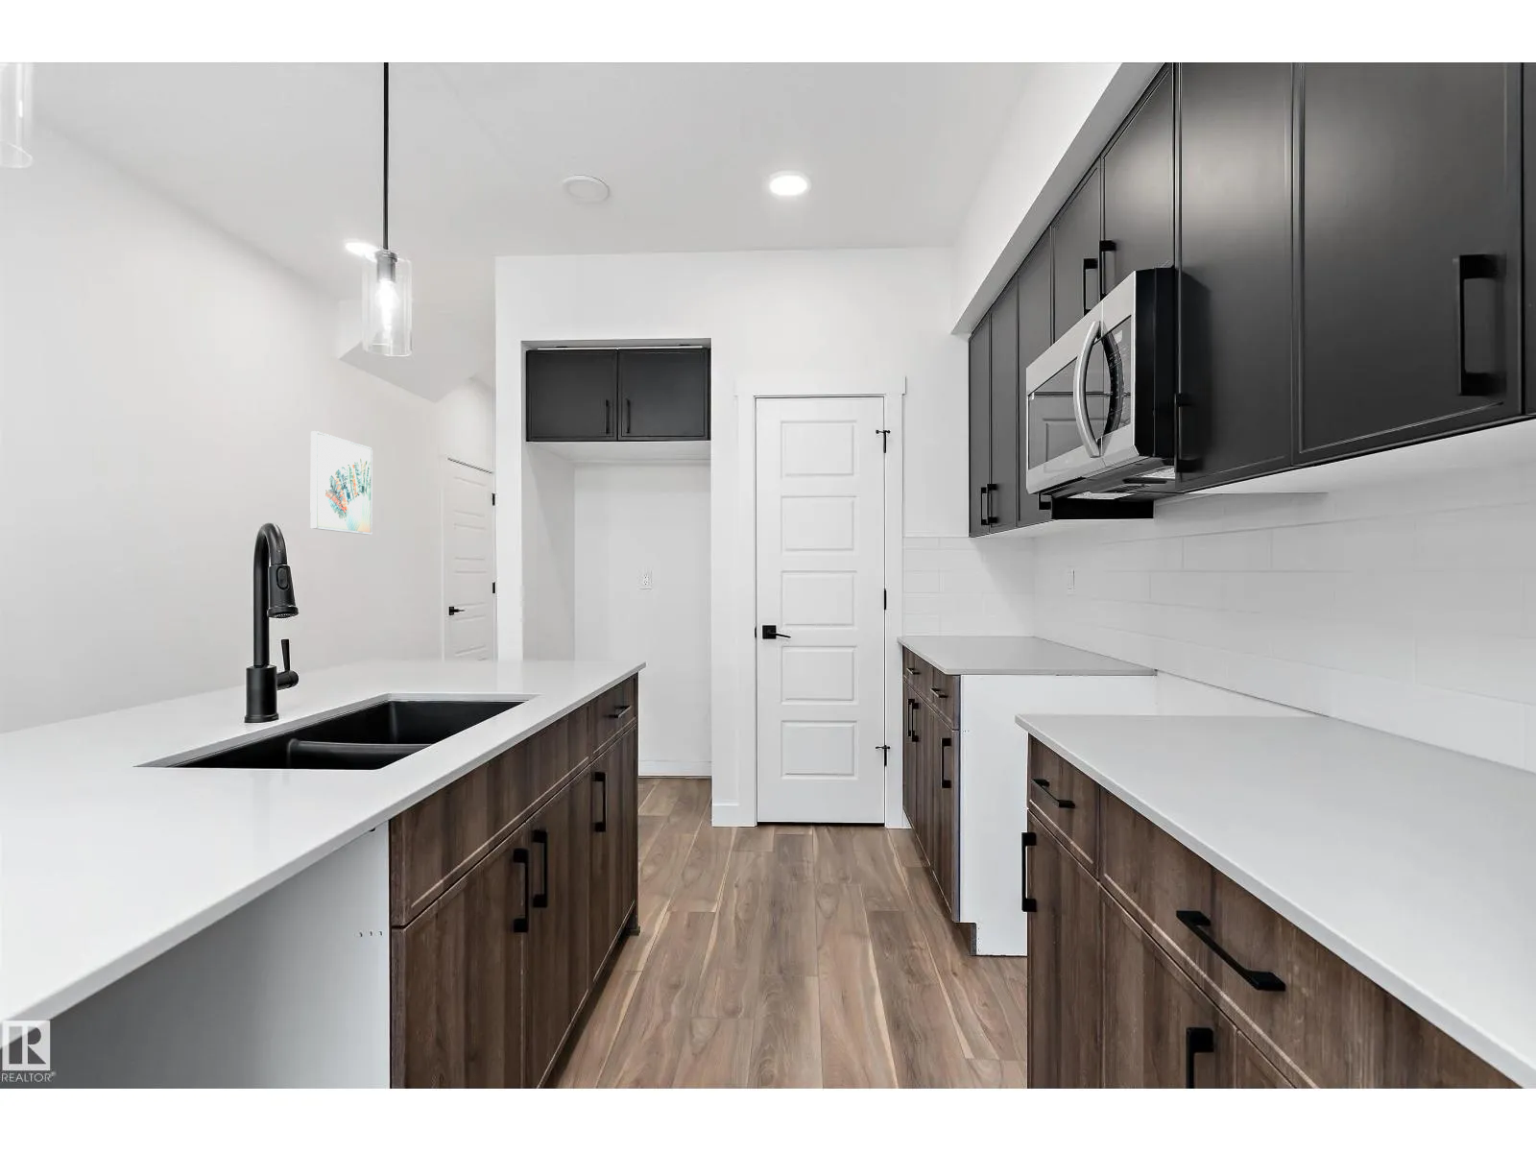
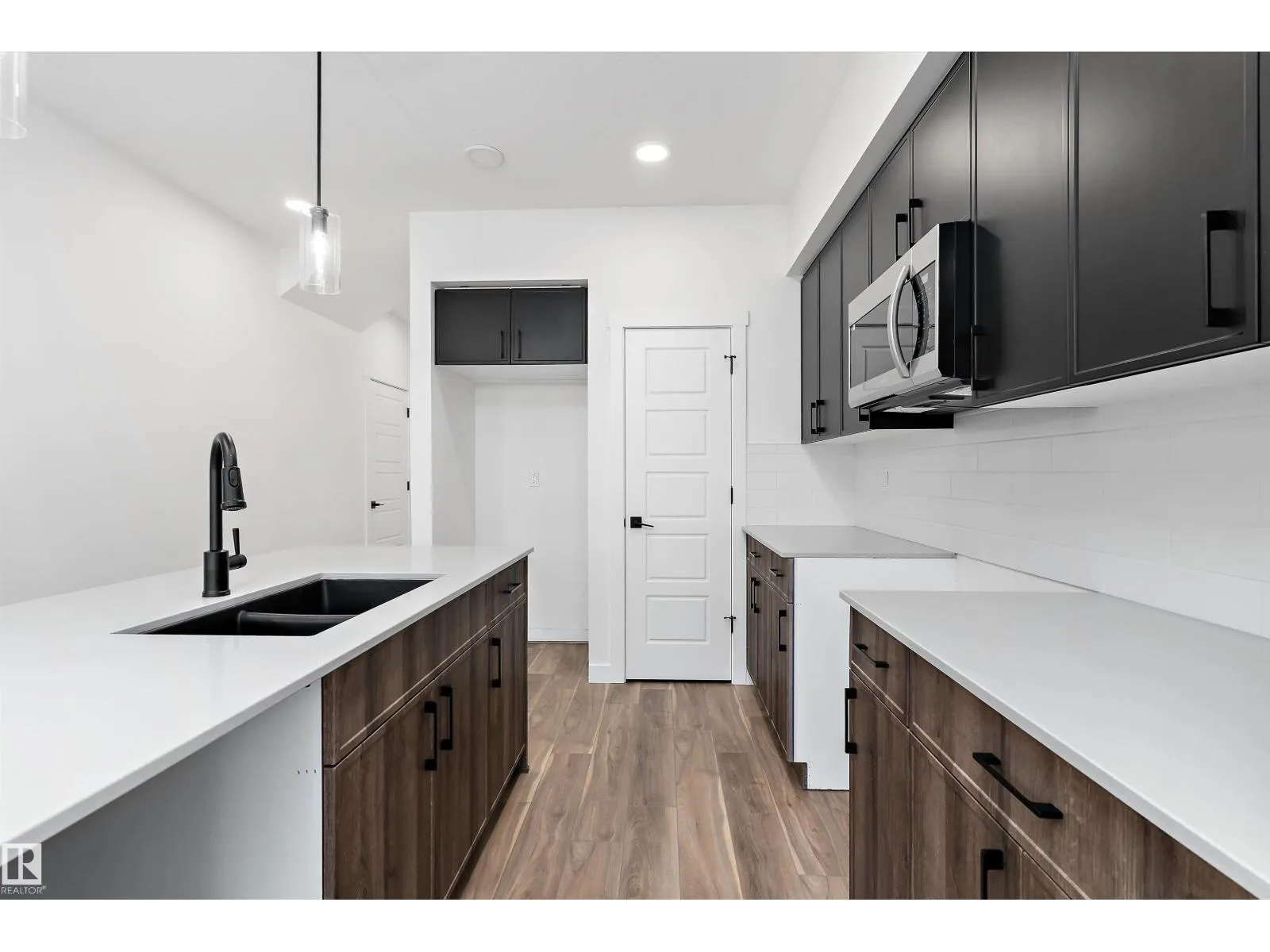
- wall art (342, 485)
